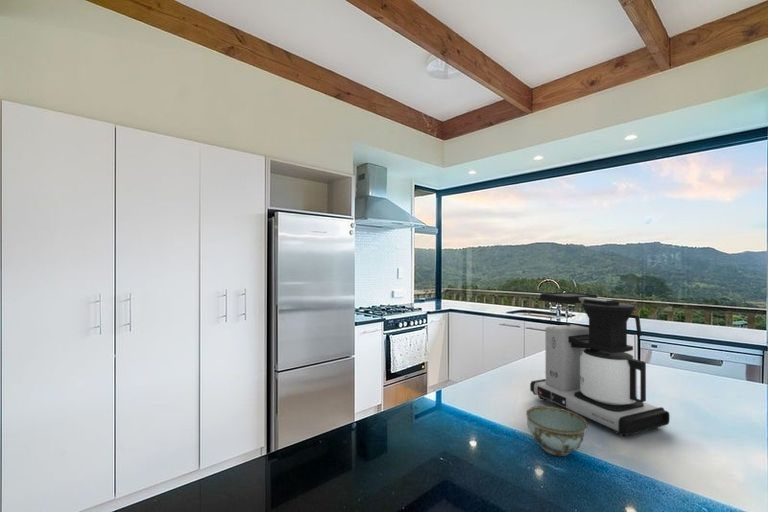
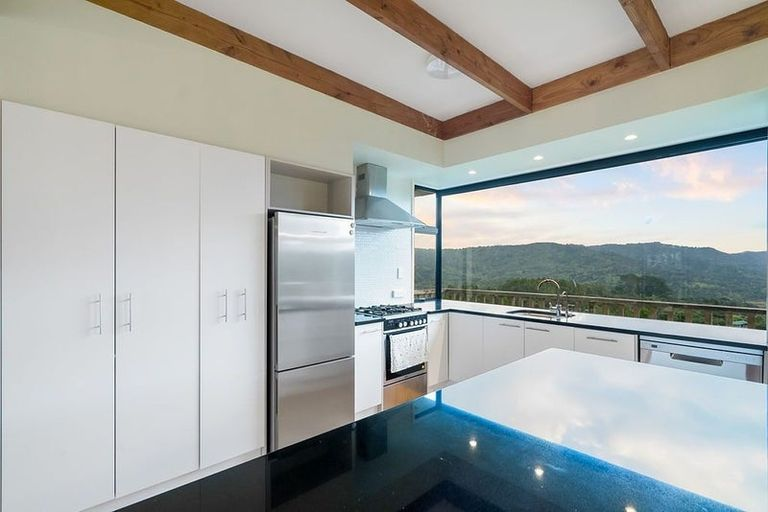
- coffee maker (592, 354)
- bowl (555, 433)
